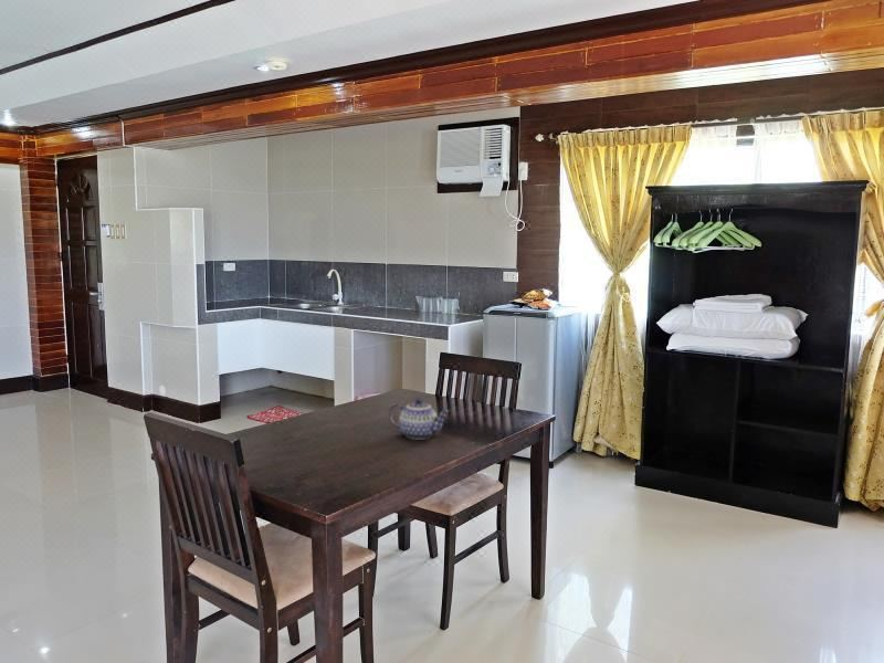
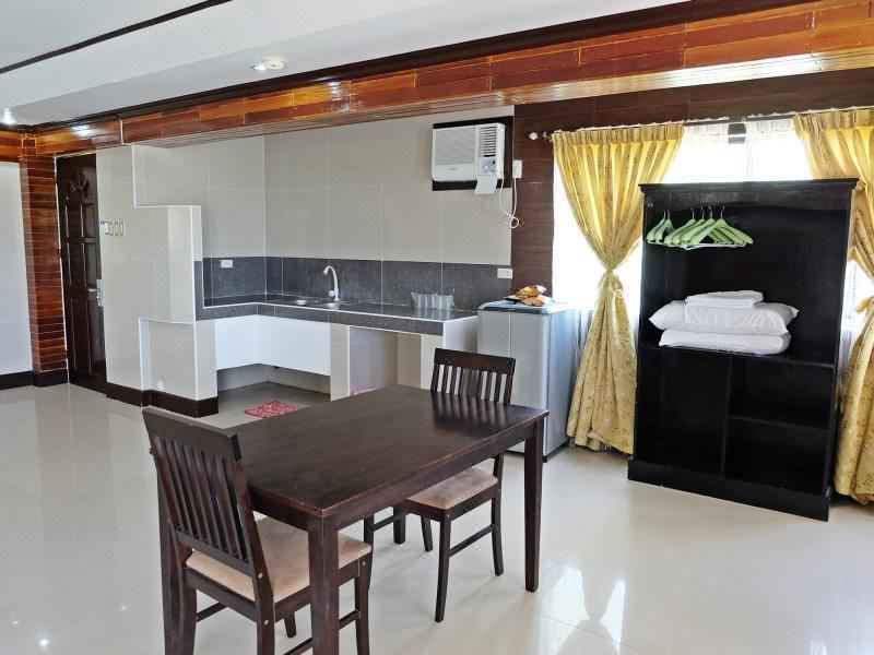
- teapot (418, 417)
